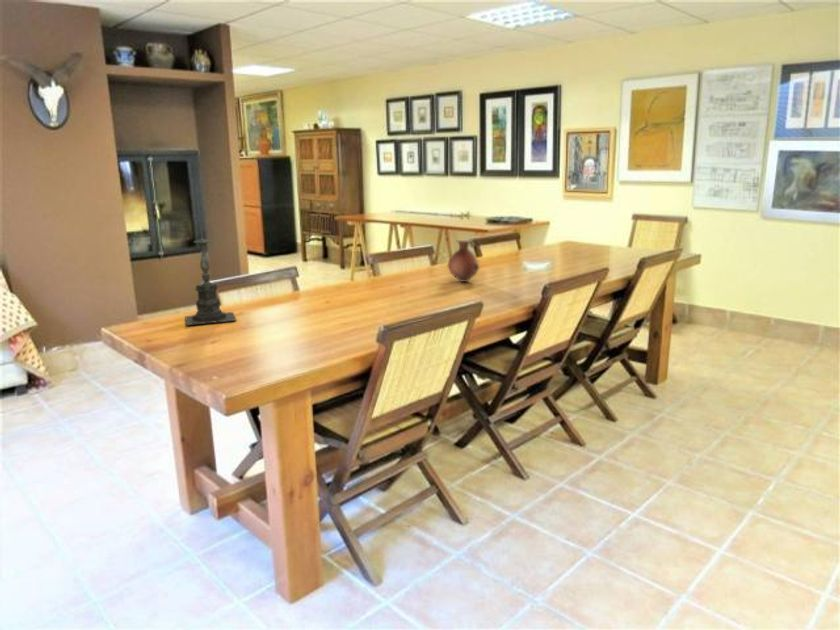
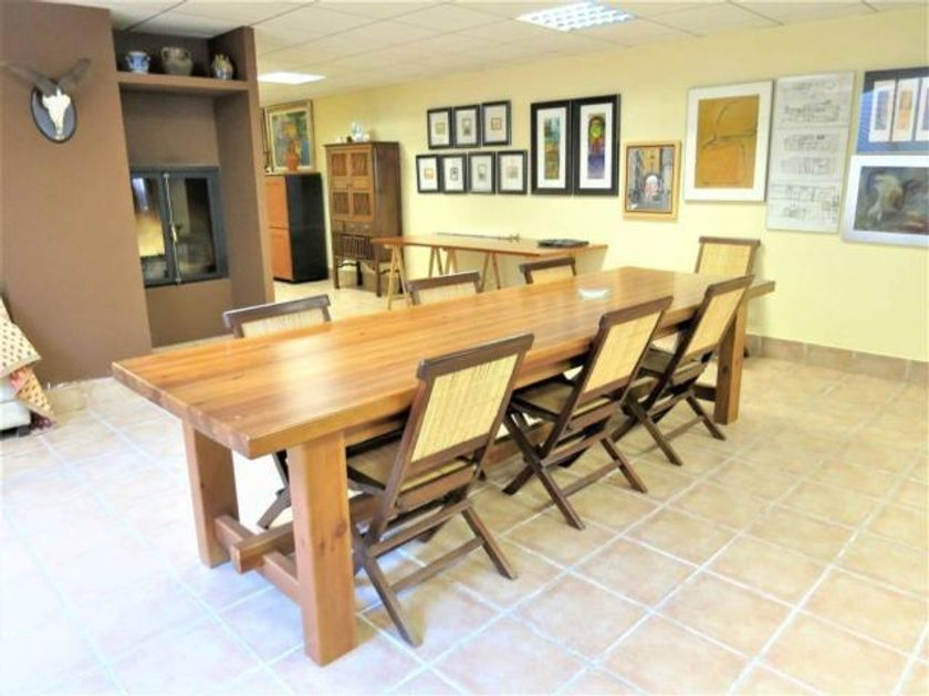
- vase (463, 261)
- candle holder (206, 273)
